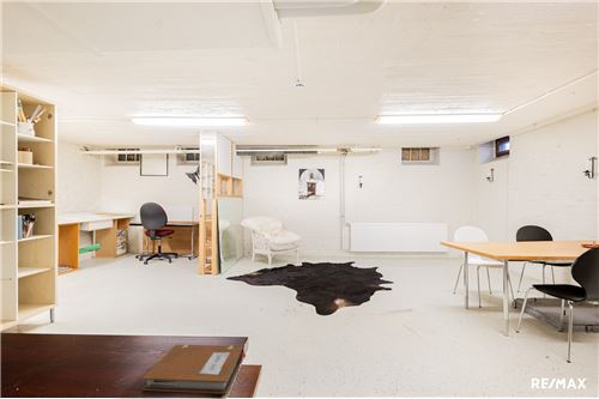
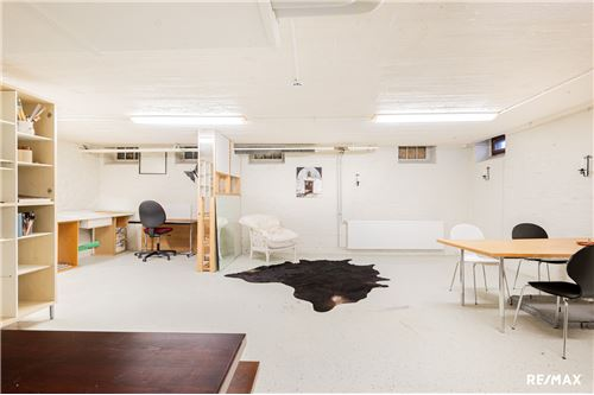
- notebook (200, 365)
